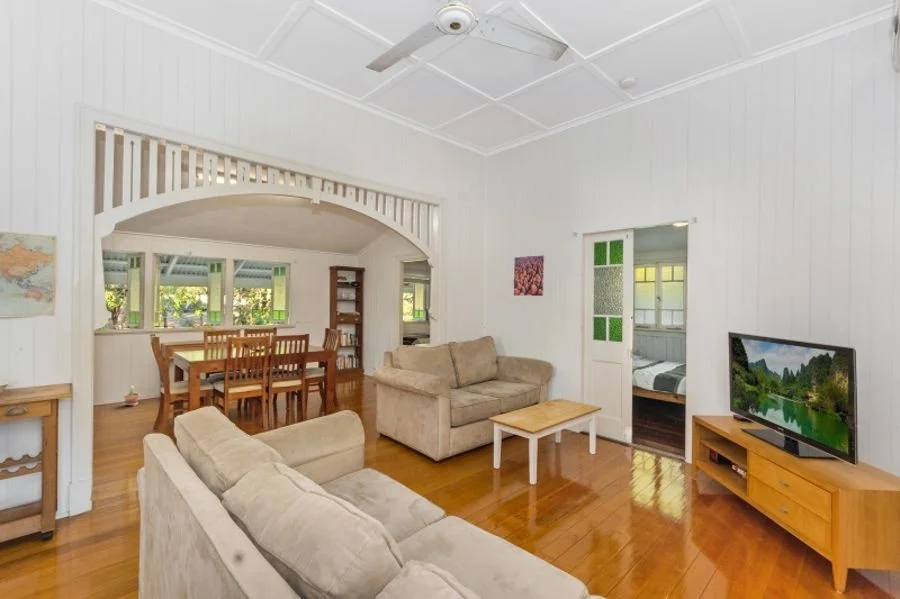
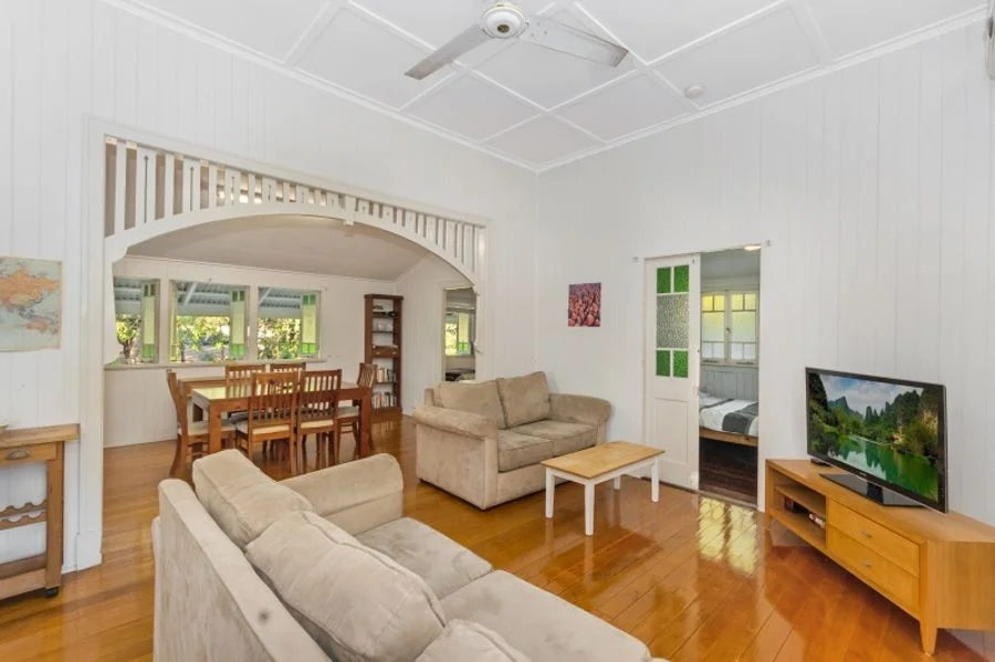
- potted plant (131, 395)
